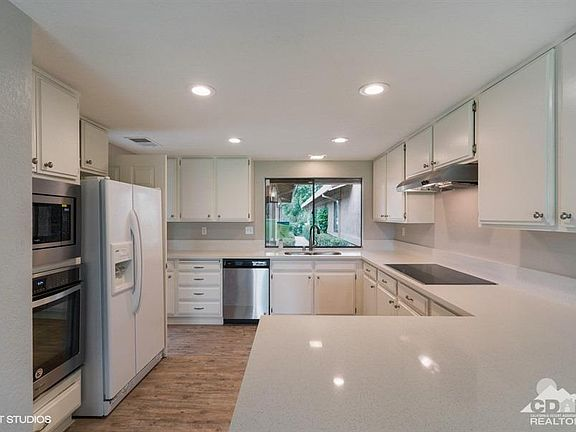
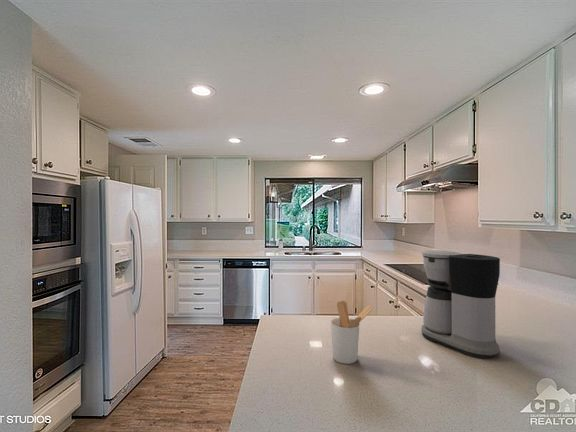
+ utensil holder (352, 331)
+ coffee maker (460, 297)
